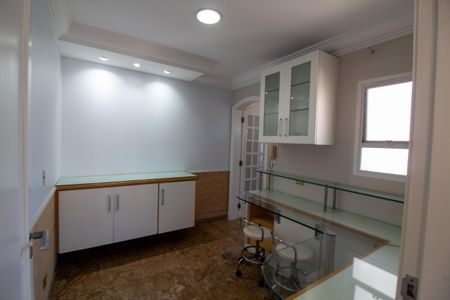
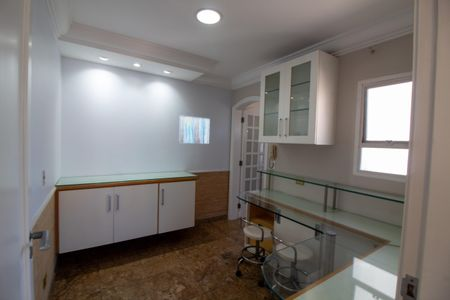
+ wall art (194, 130)
